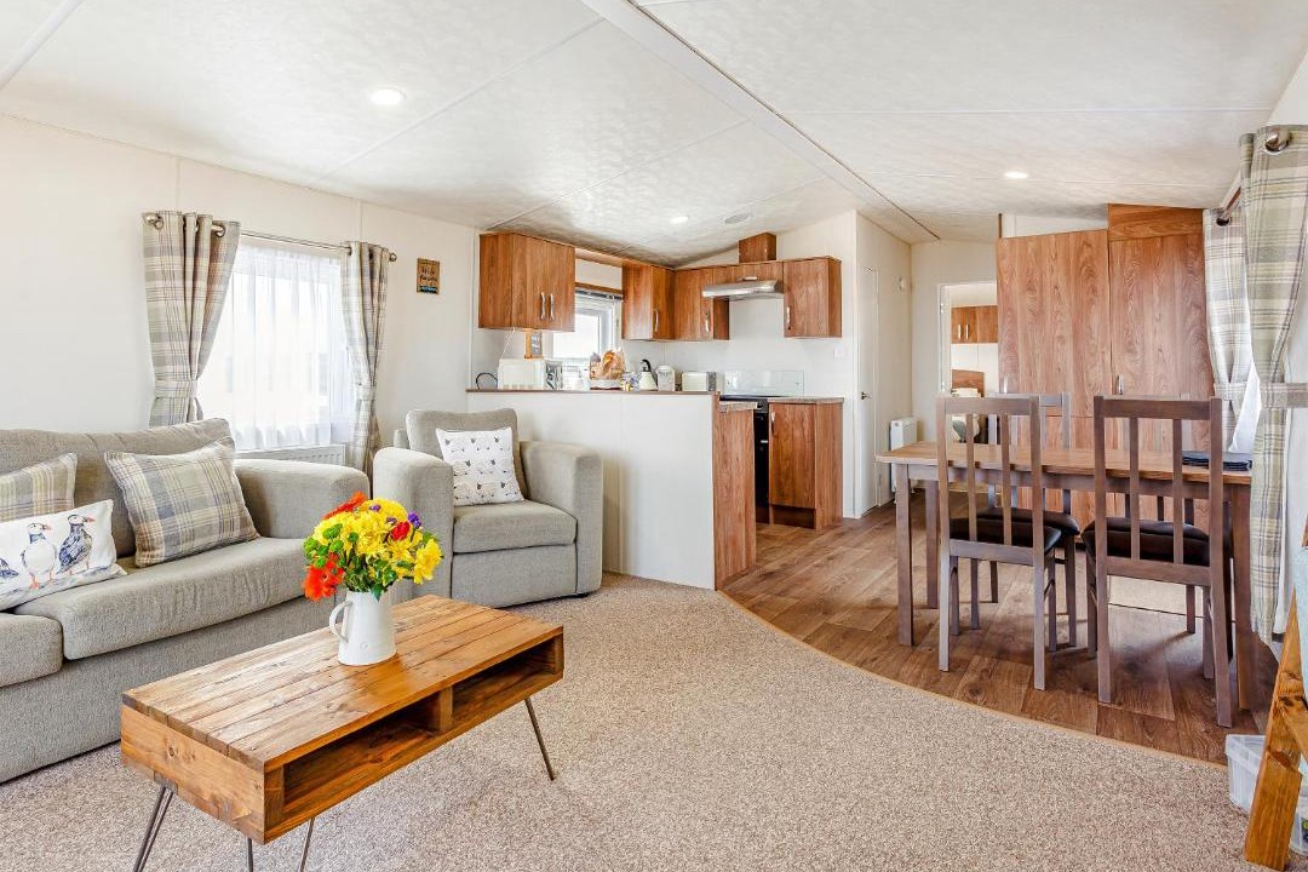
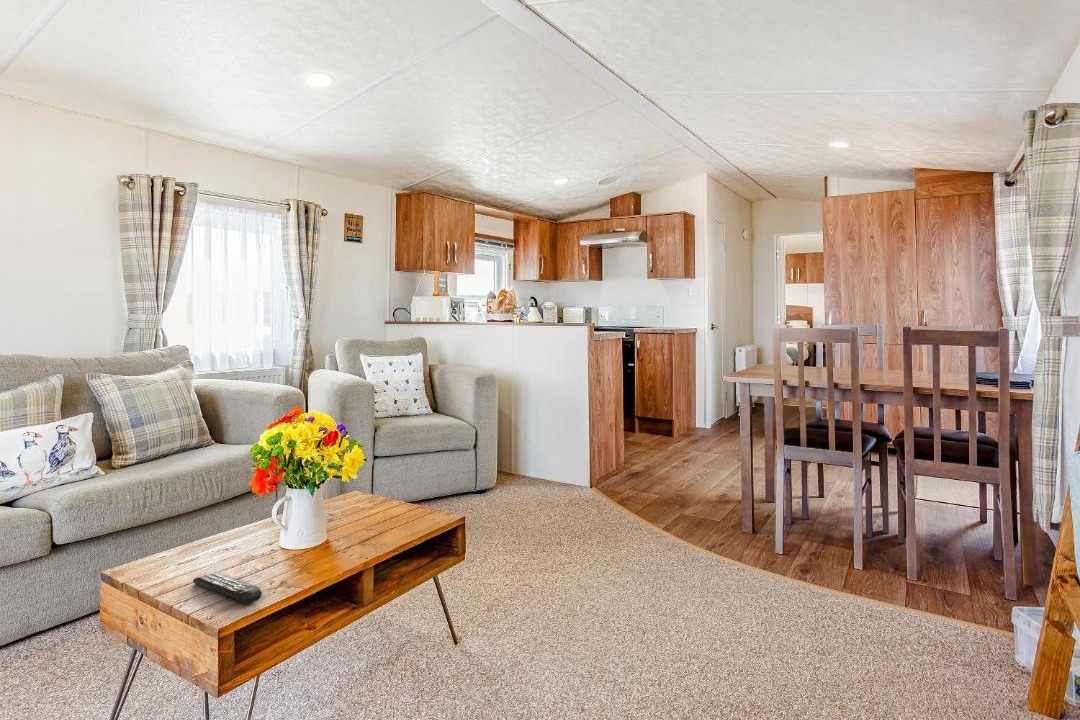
+ remote control (226, 586)
